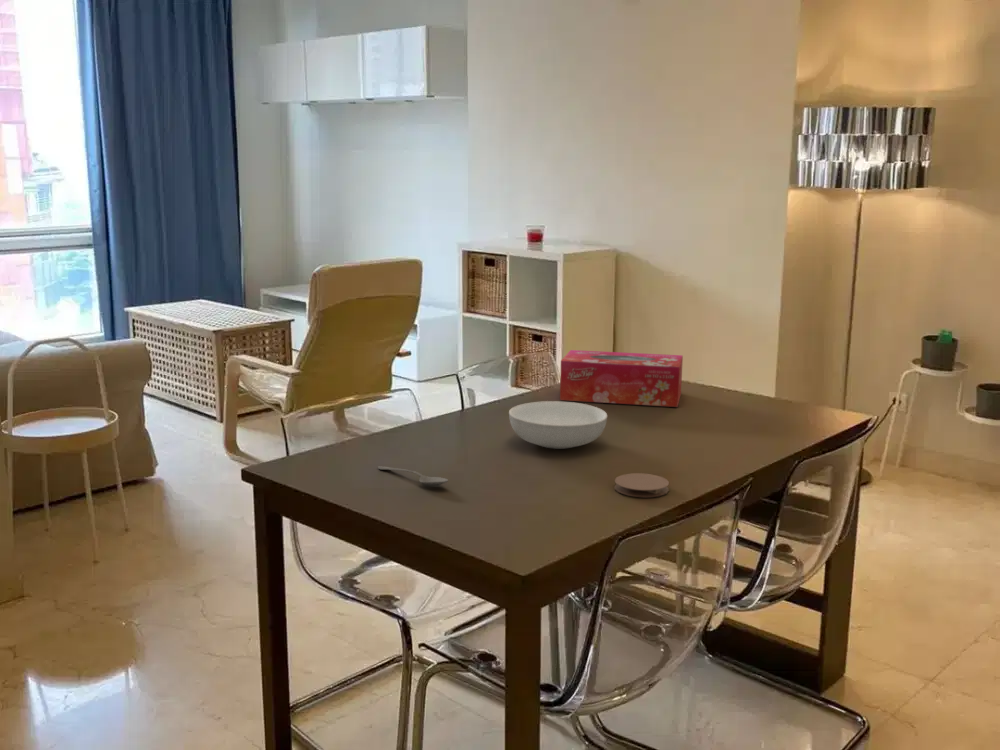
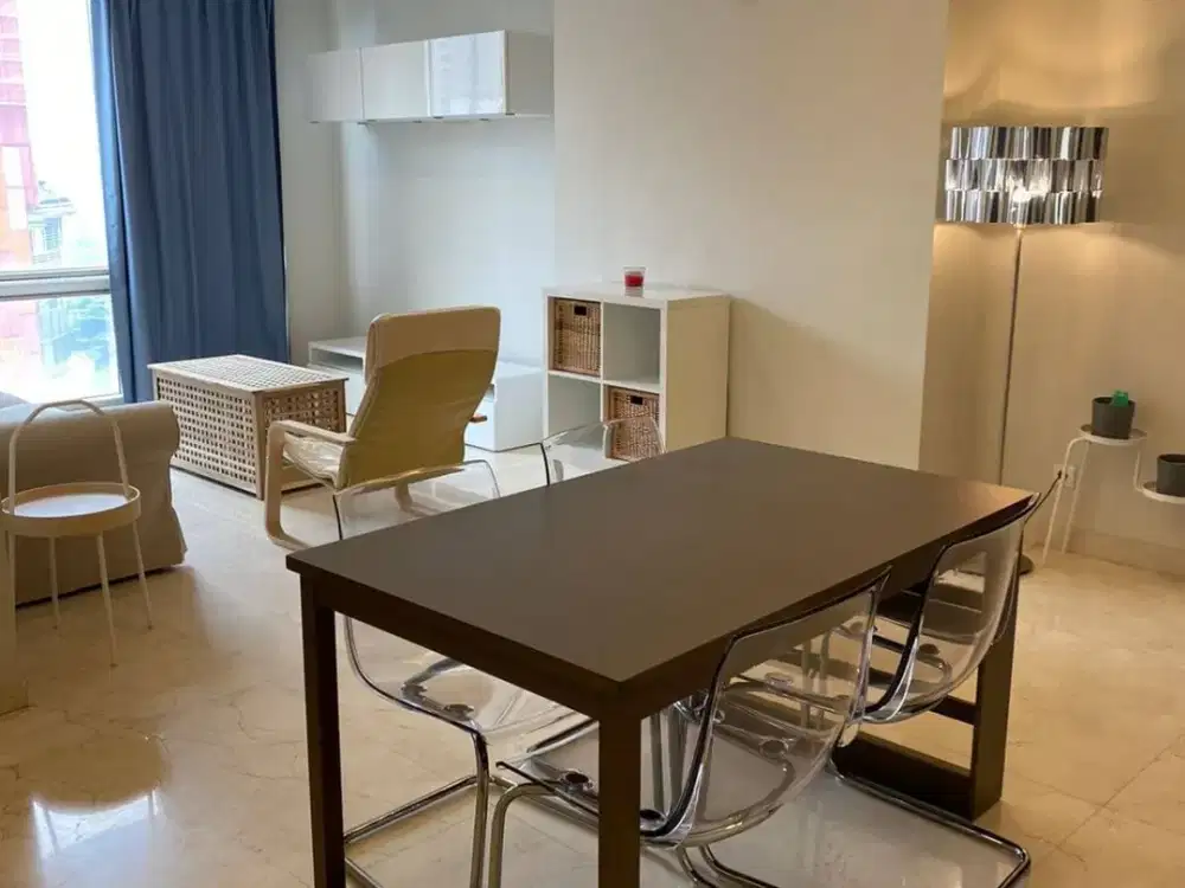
- tissue box (622, 377)
- serving bowl (557, 427)
- spoon (411, 471)
- coaster (641, 484)
